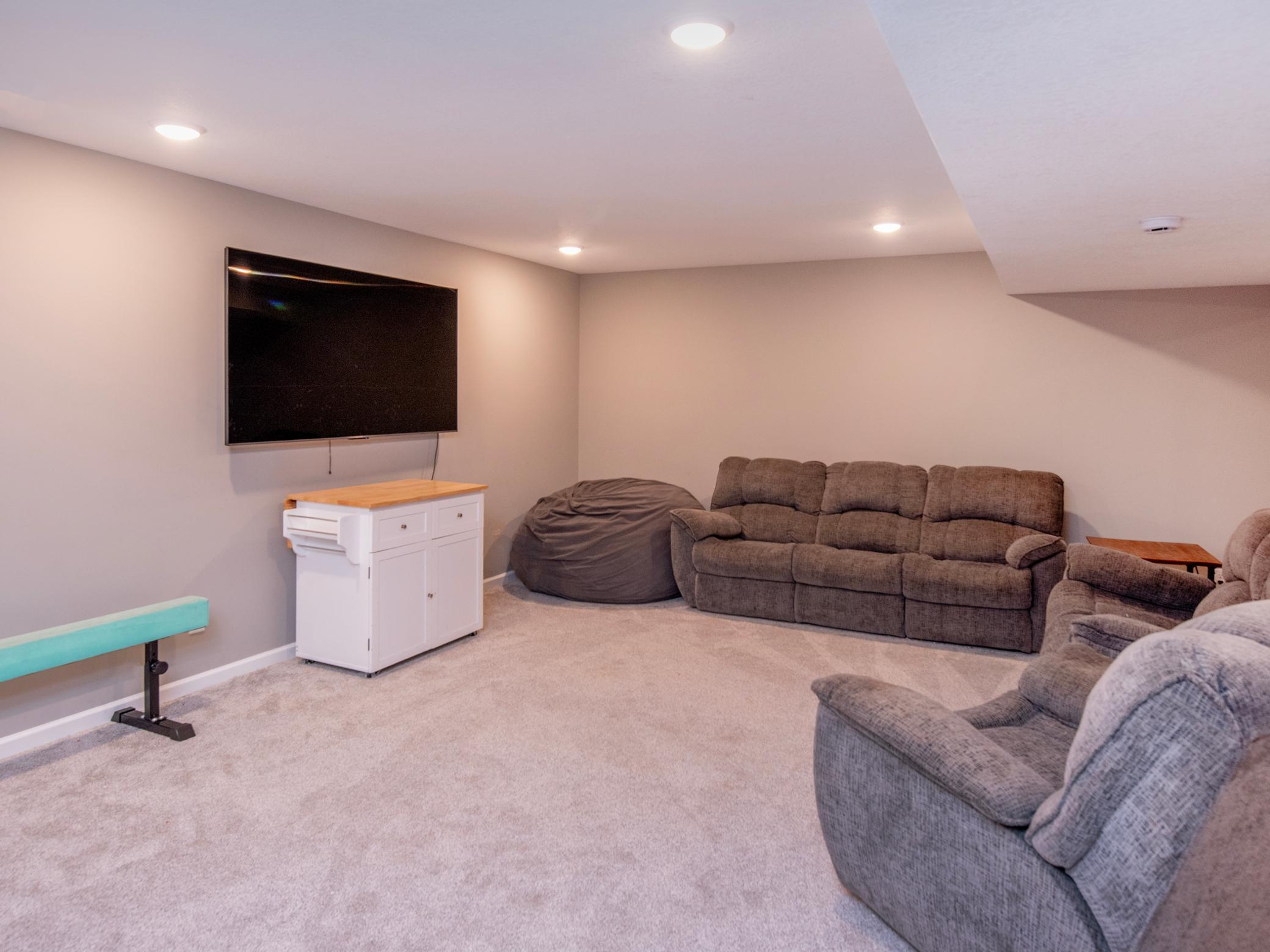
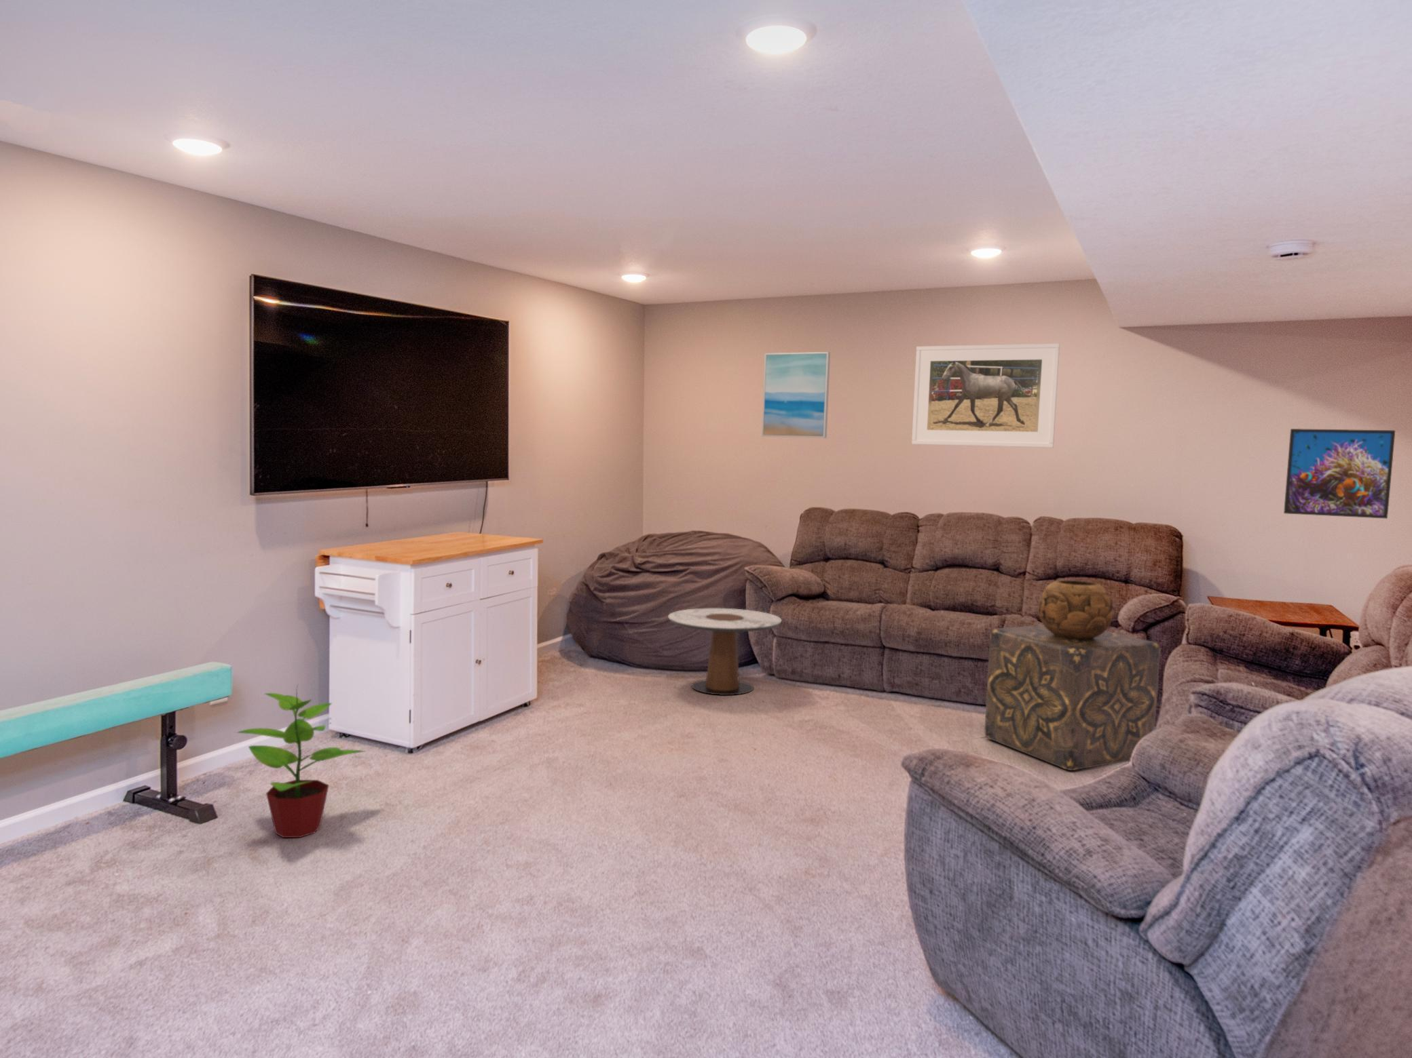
+ side table (724, 651)
+ wall art (795, 395)
+ potted plant (294, 756)
+ ottoman (1070, 691)
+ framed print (983, 396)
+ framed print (1338, 472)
+ decorative bowl (1075, 609)
